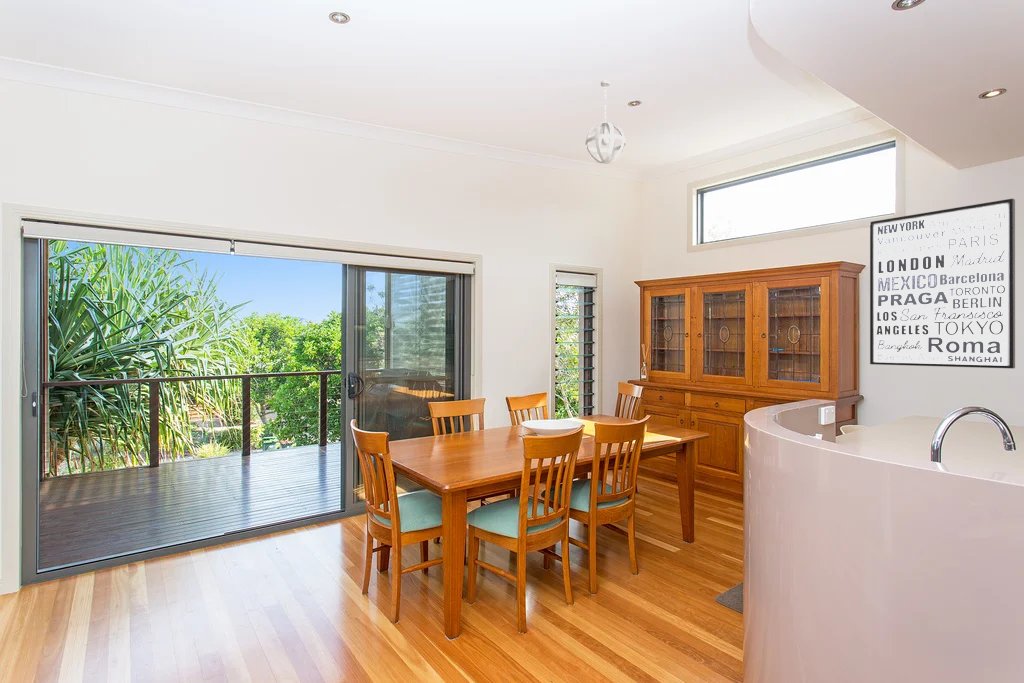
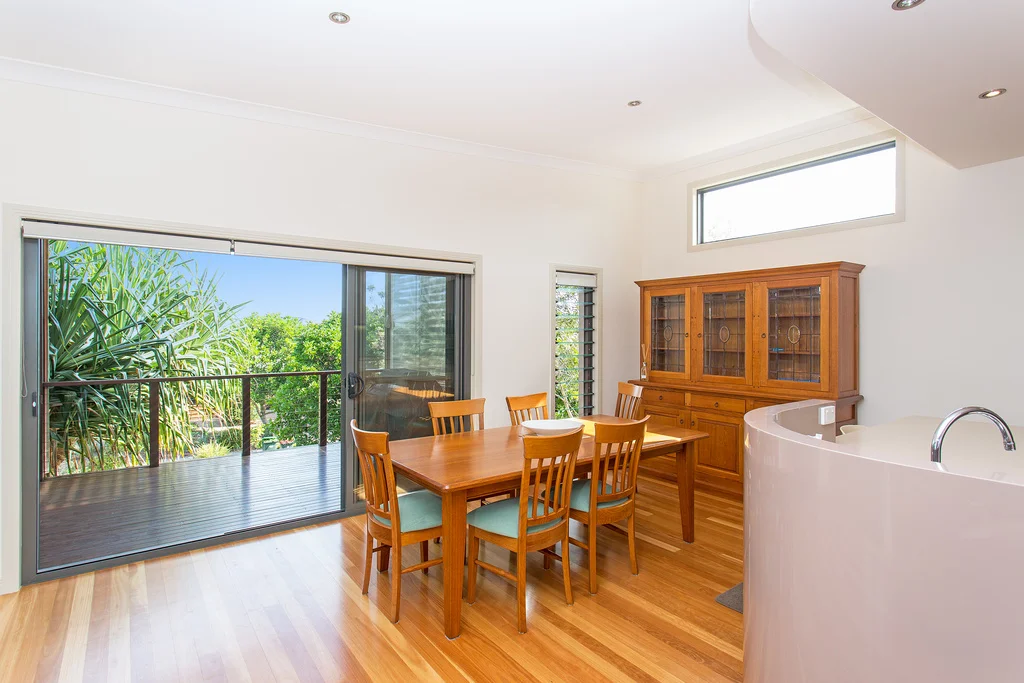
- wall art (936, 288)
- pendant light (605, 123)
